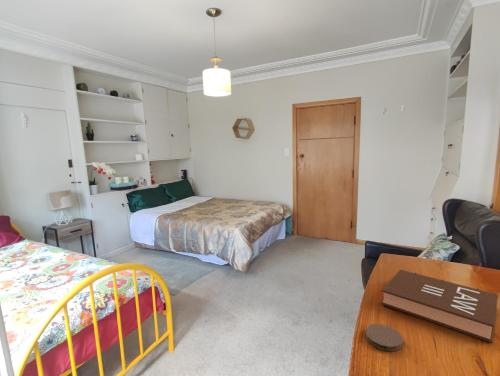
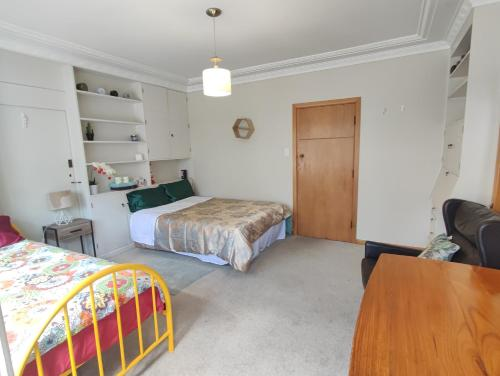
- book (438, 298)
- coaster (383, 336)
